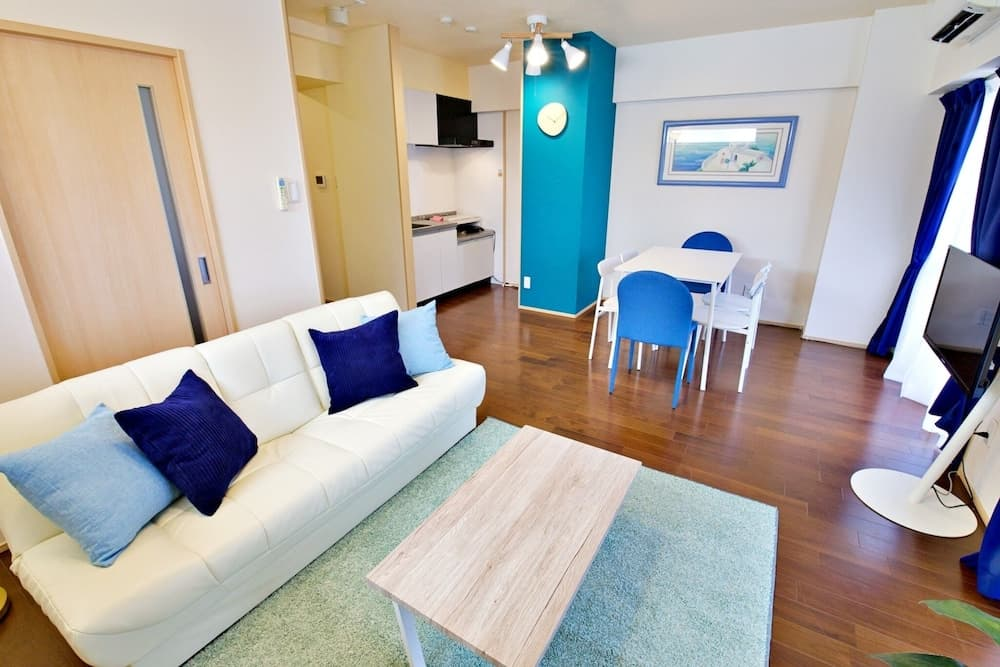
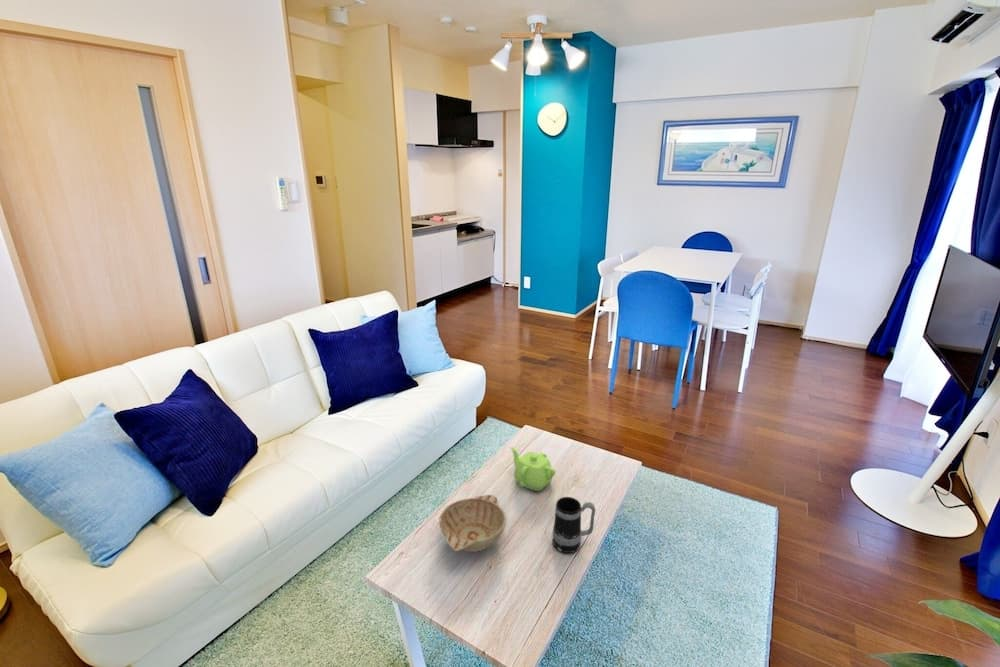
+ decorative bowl (473, 527)
+ mug (573, 523)
+ teapot (531, 468)
